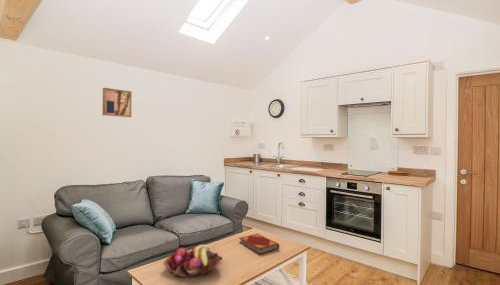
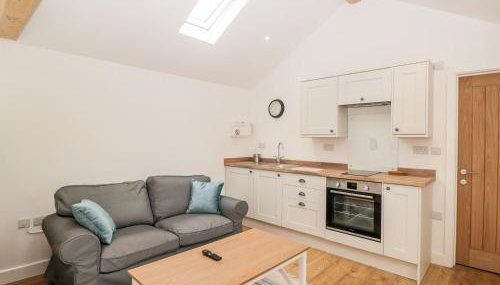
- wall art (117, 103)
- fruit basket (193, 259)
- hardback book (258, 243)
